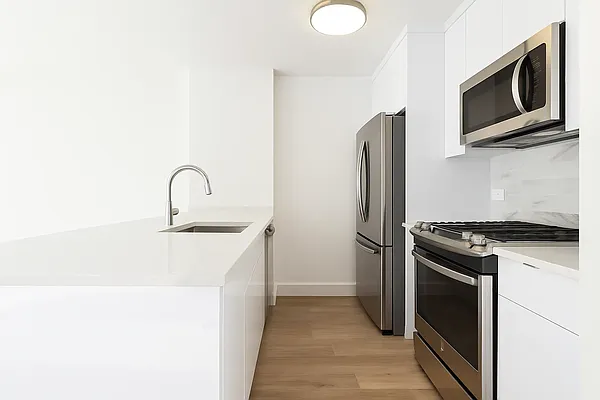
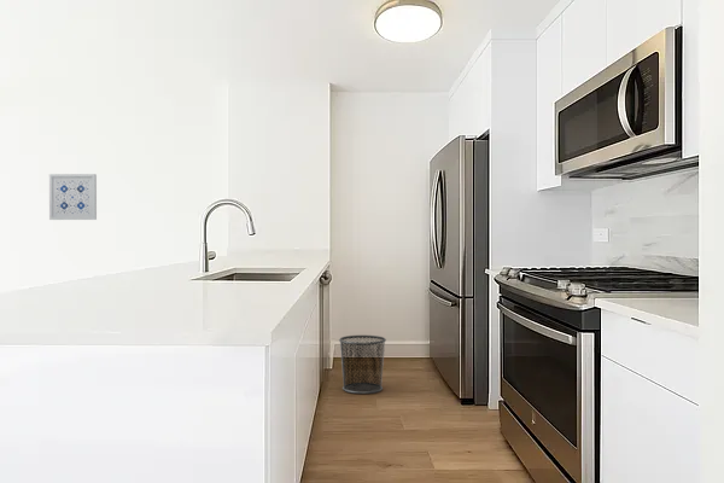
+ waste bin (362, 363)
+ wall art (72, 197)
